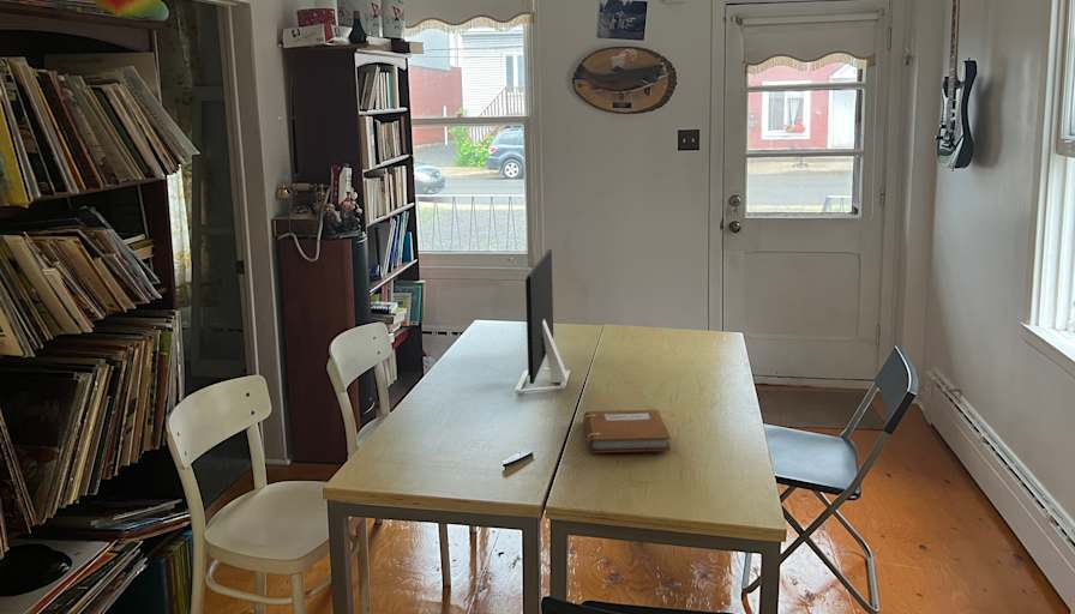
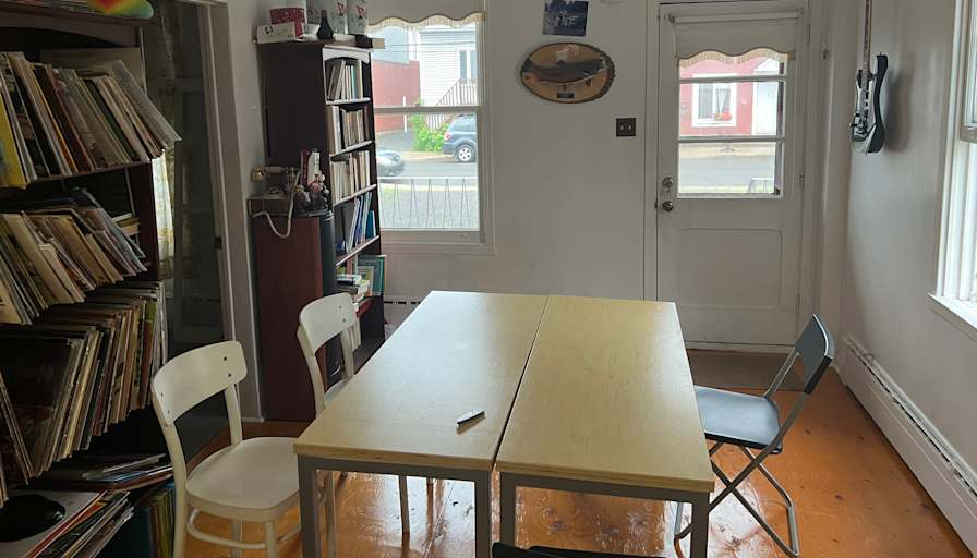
- monitor (542, 320)
- notebook (624, 429)
